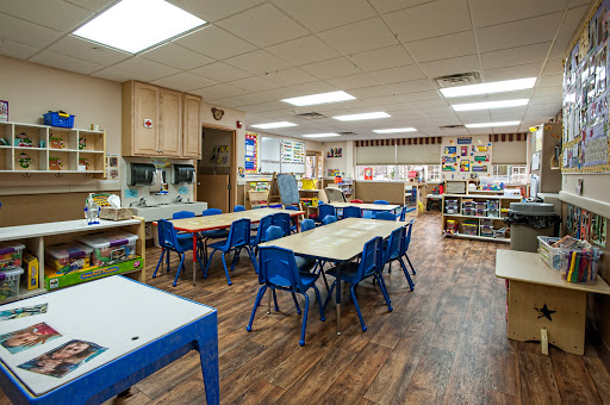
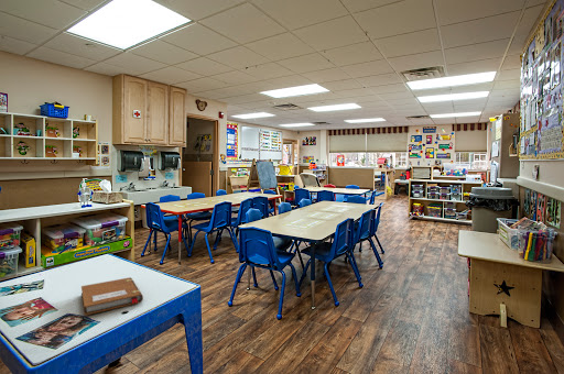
+ notebook (111, 294)
